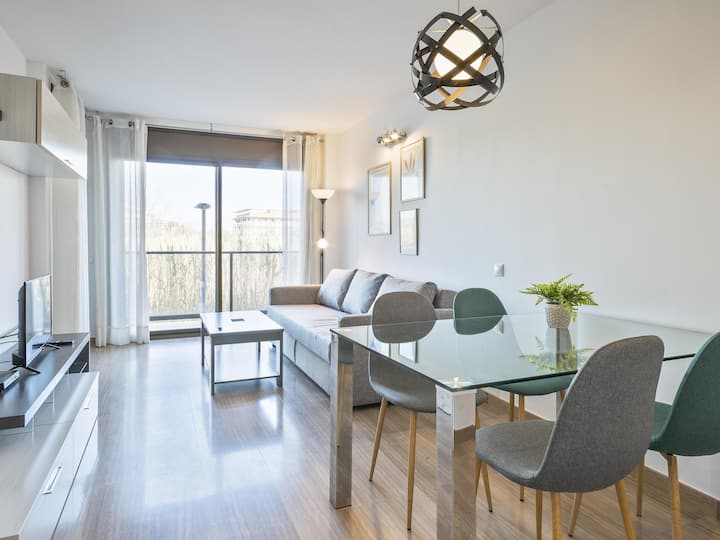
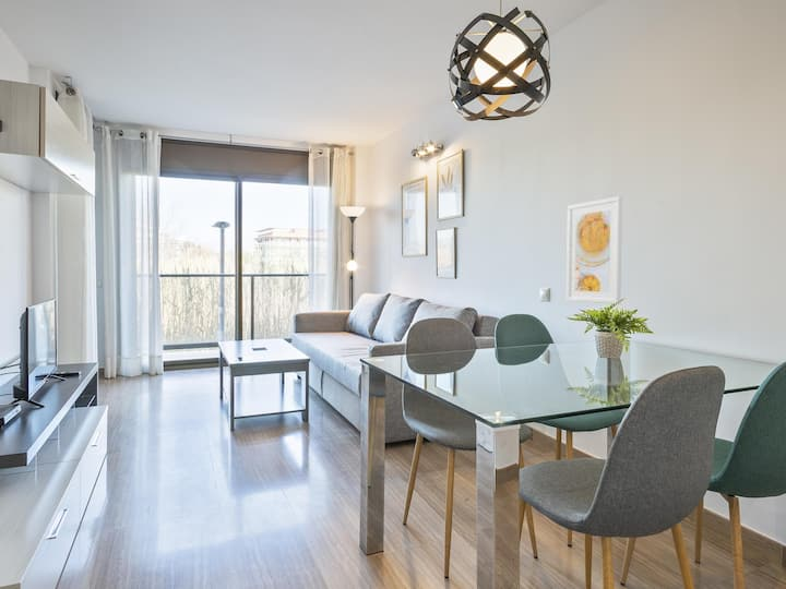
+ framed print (592, 252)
